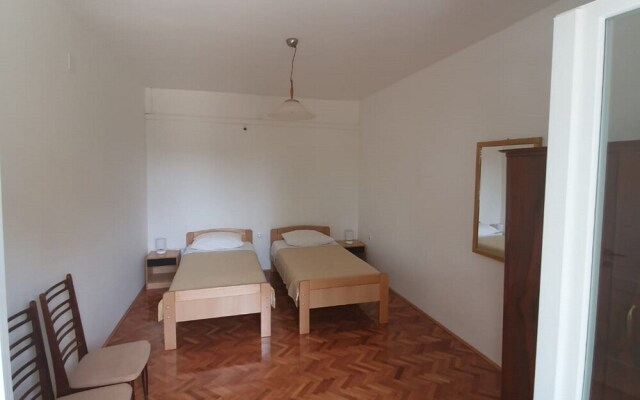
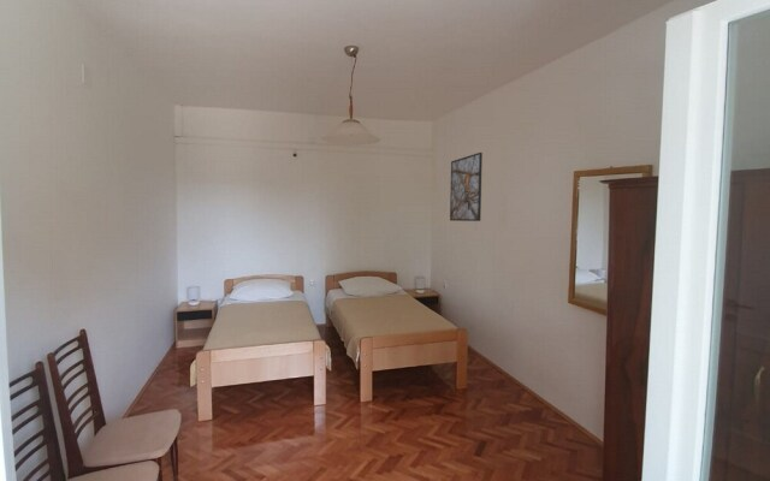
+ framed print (464, 189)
